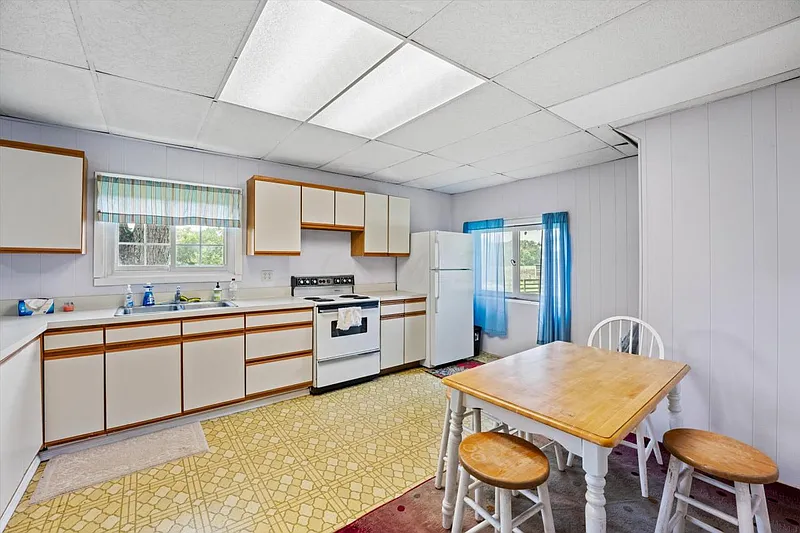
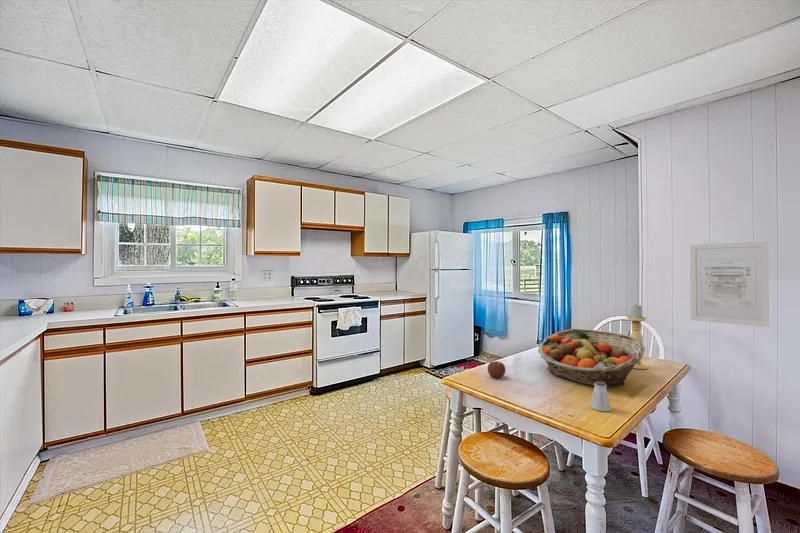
+ saltshaker (600, 395)
+ candle holder (636, 335)
+ fruit basket (587, 355)
+ wall art (727, 283)
+ apple (496, 368)
